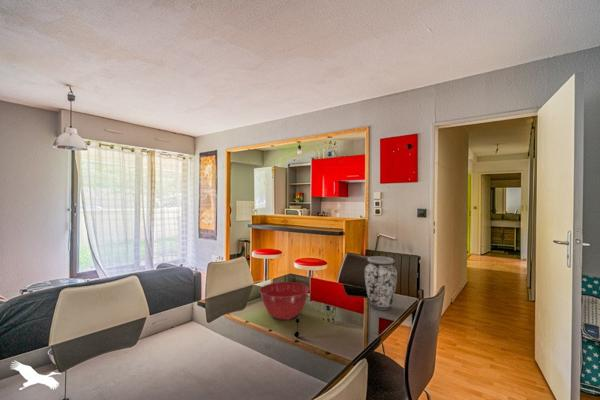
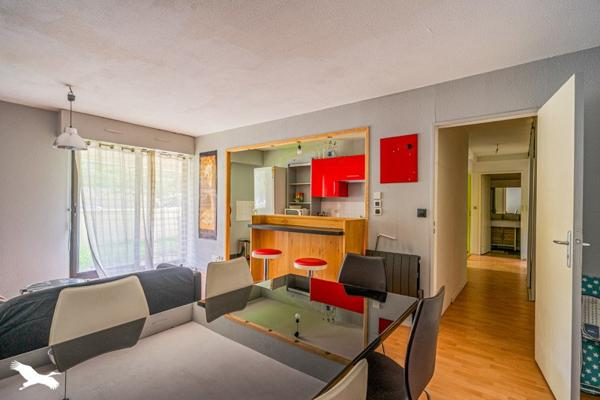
- mixing bowl (284, 301)
- vase (380, 282)
